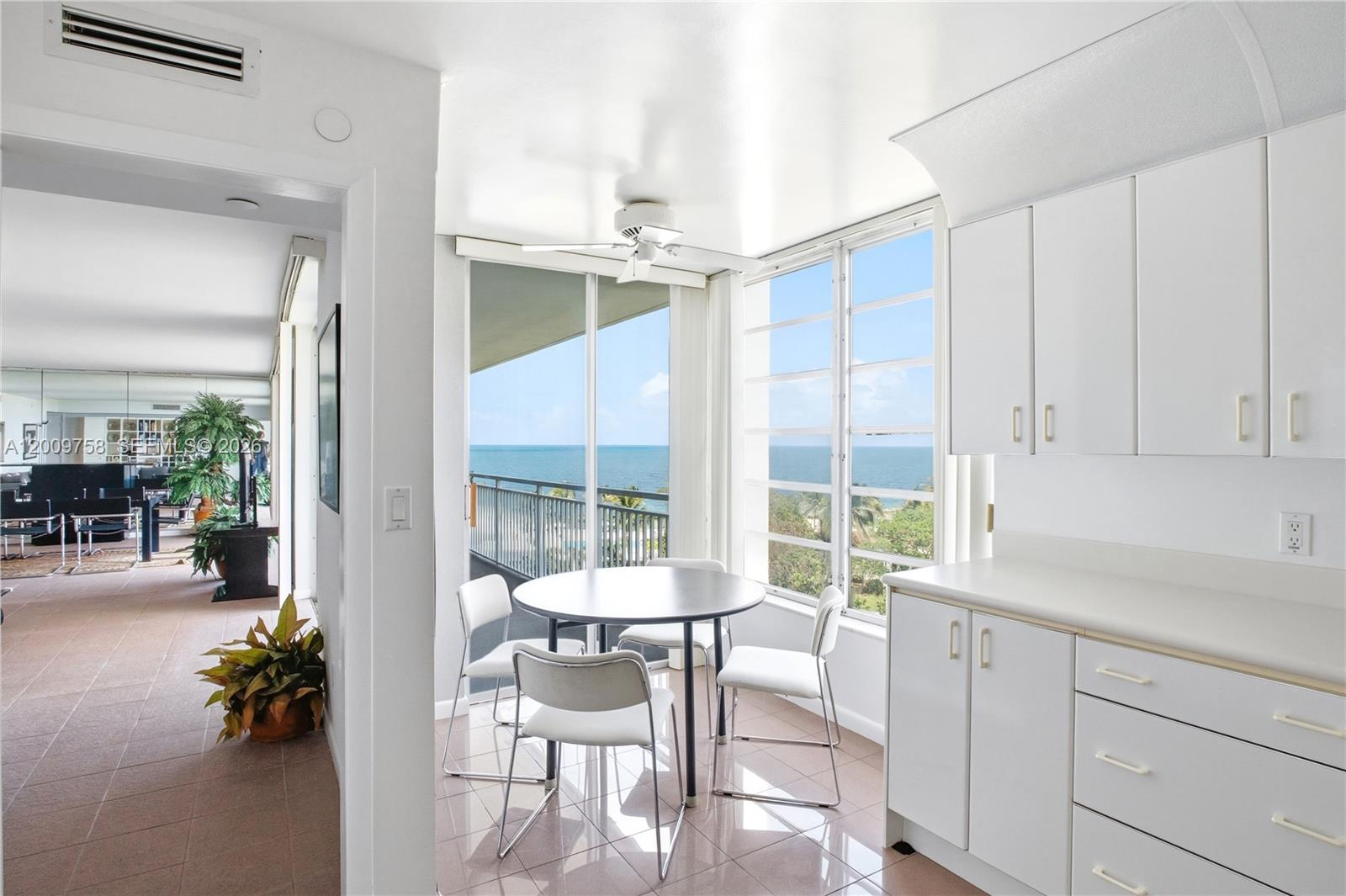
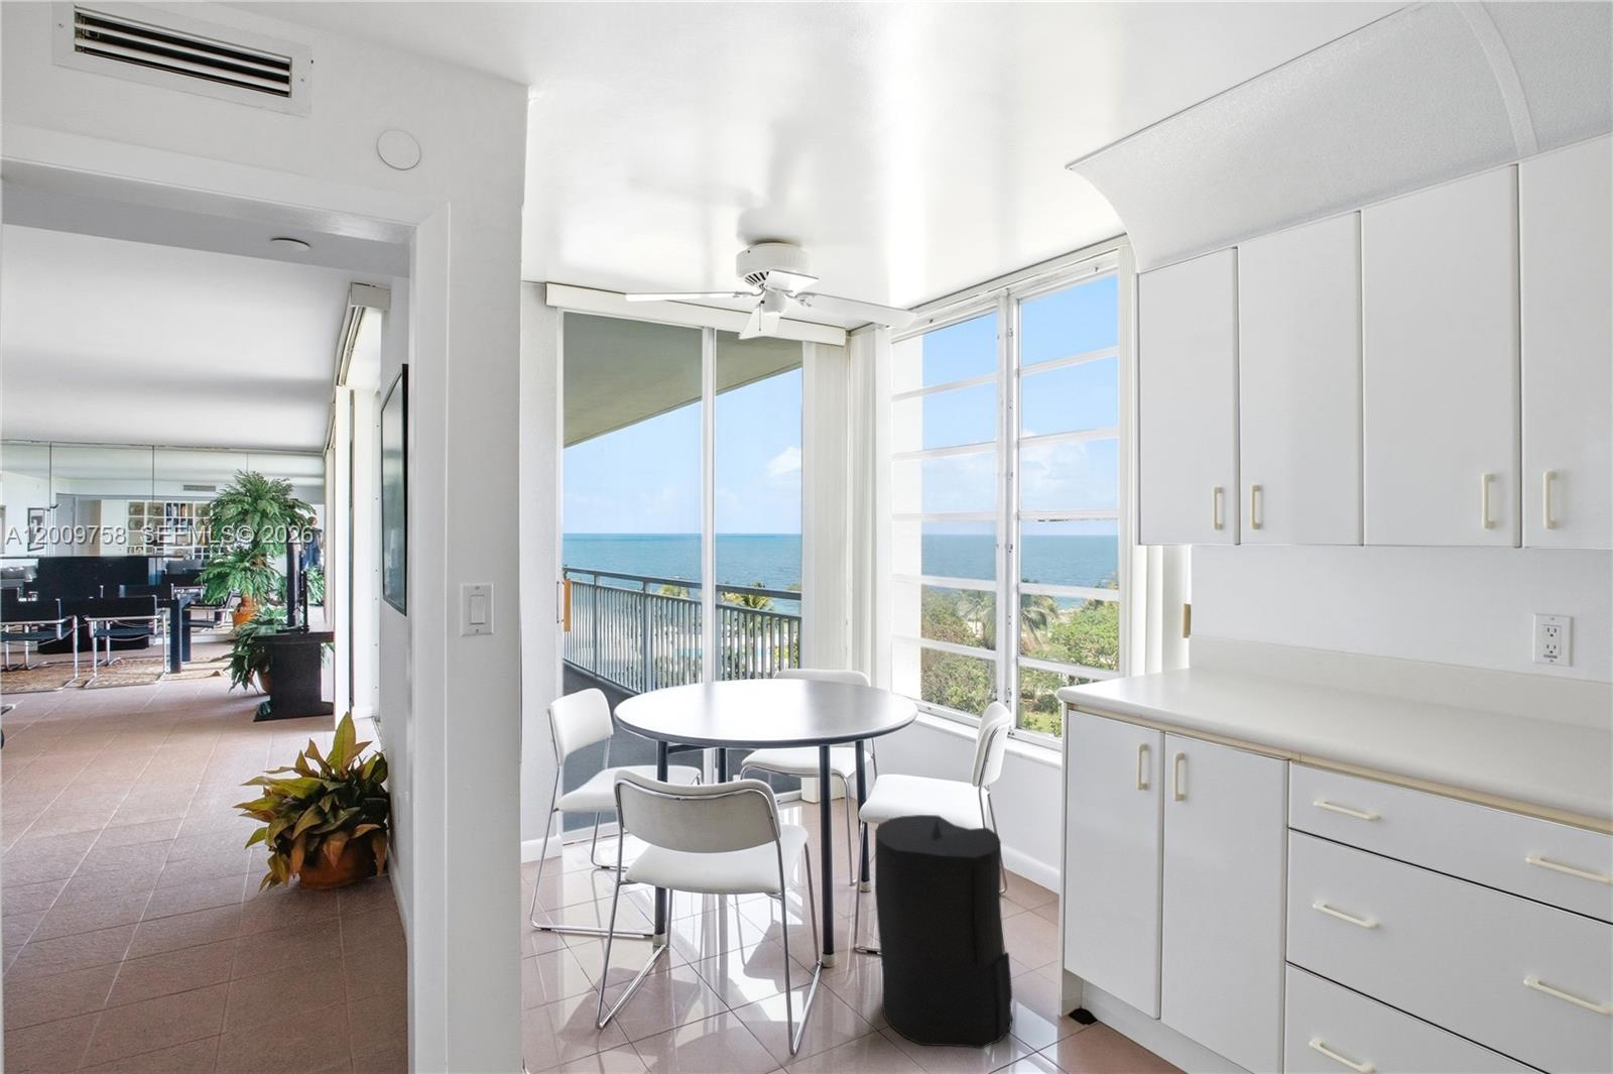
+ trash can (938, 916)
